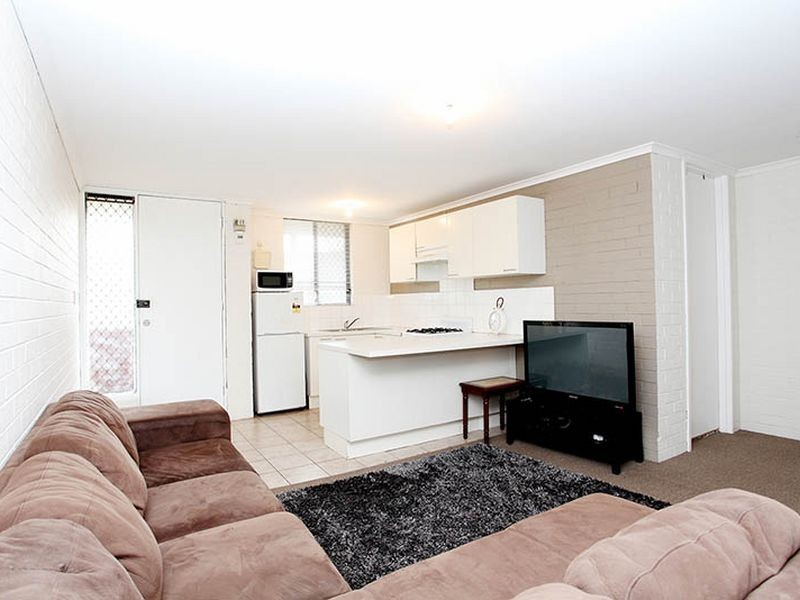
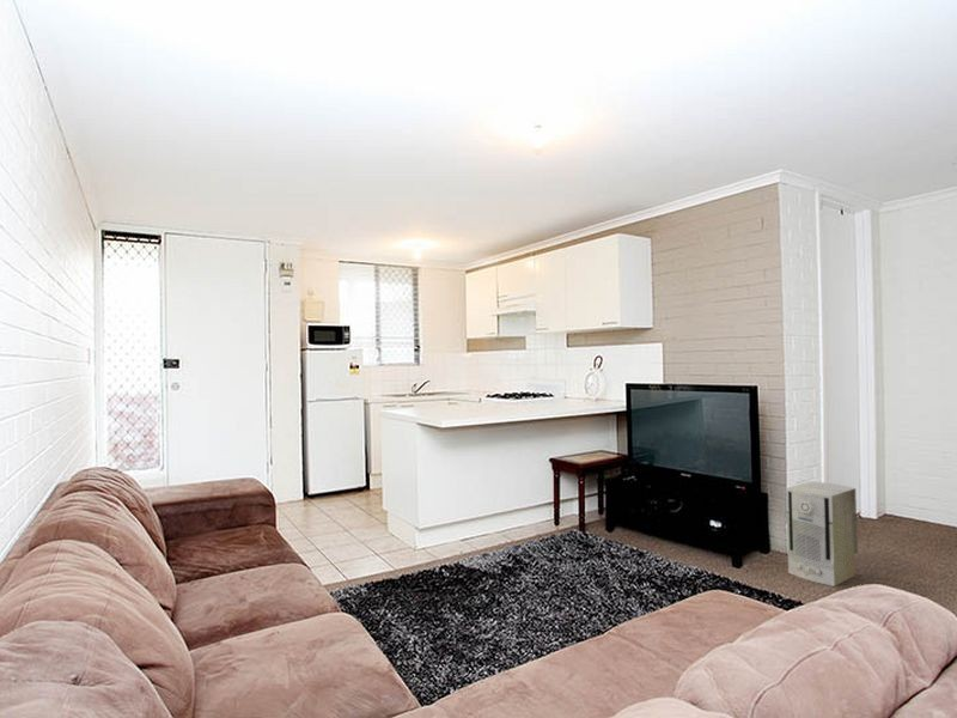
+ air purifier (822, 530)
